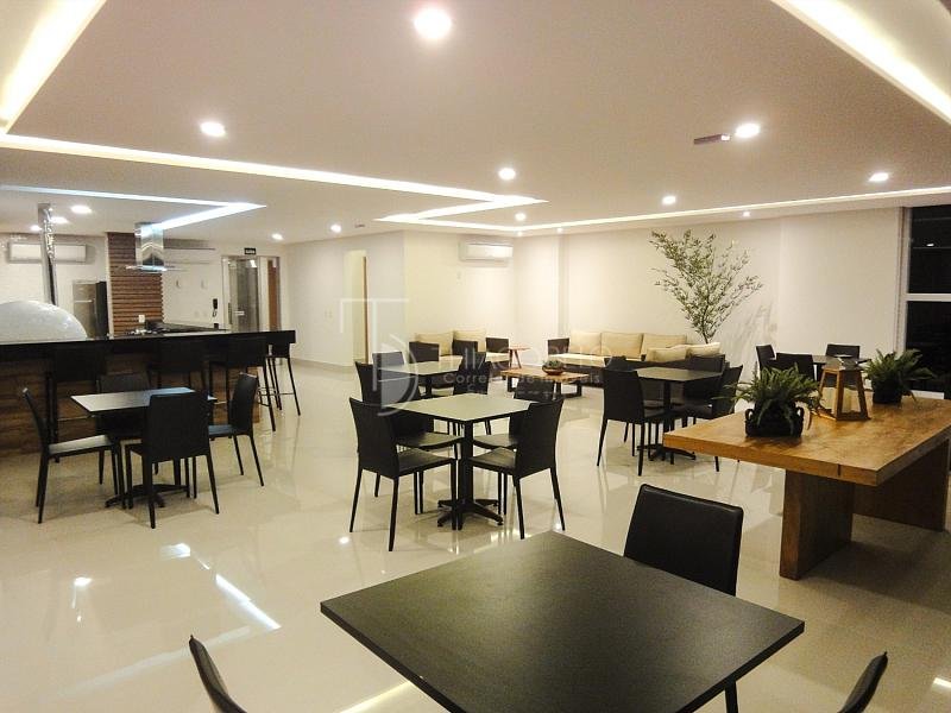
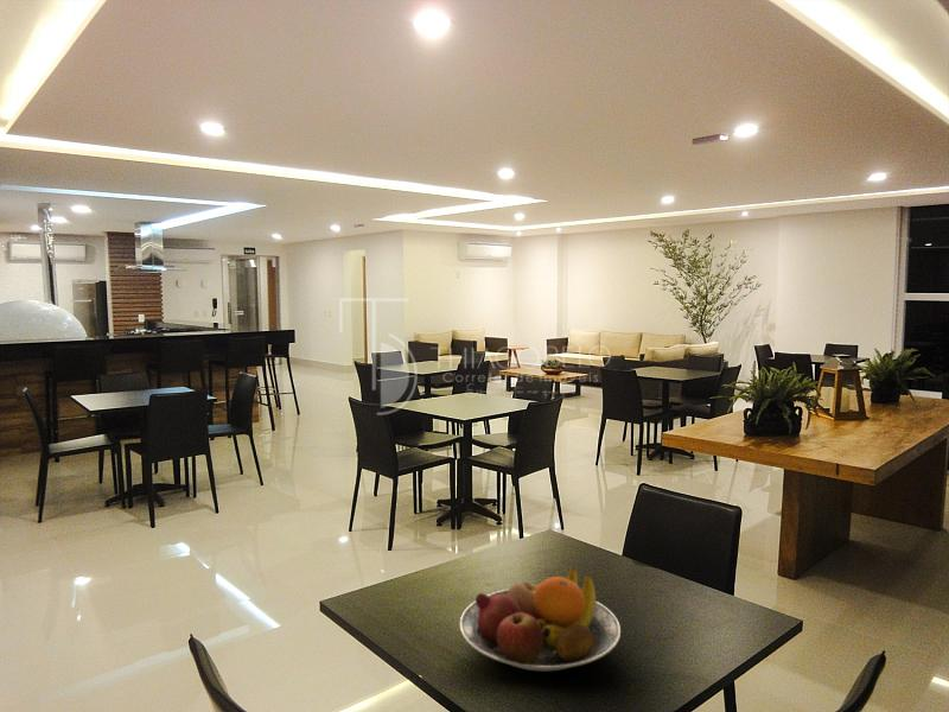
+ fruit bowl (539, 616)
